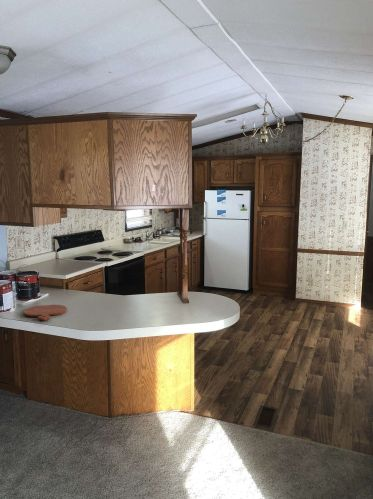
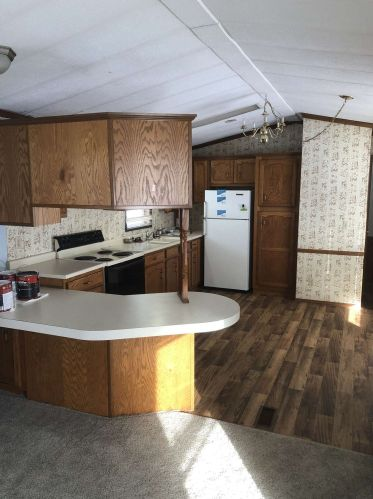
- cutting board (45, 312)
